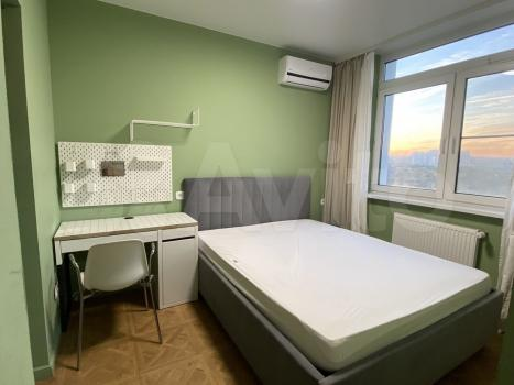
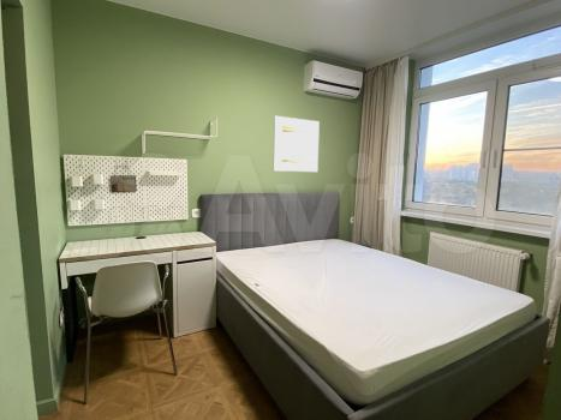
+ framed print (297, 145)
